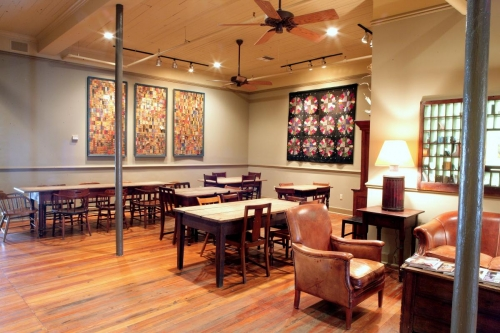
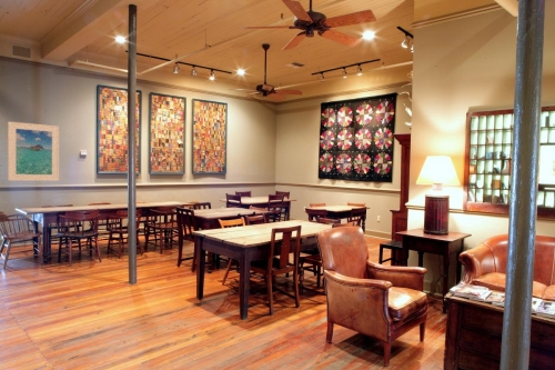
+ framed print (34, 152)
